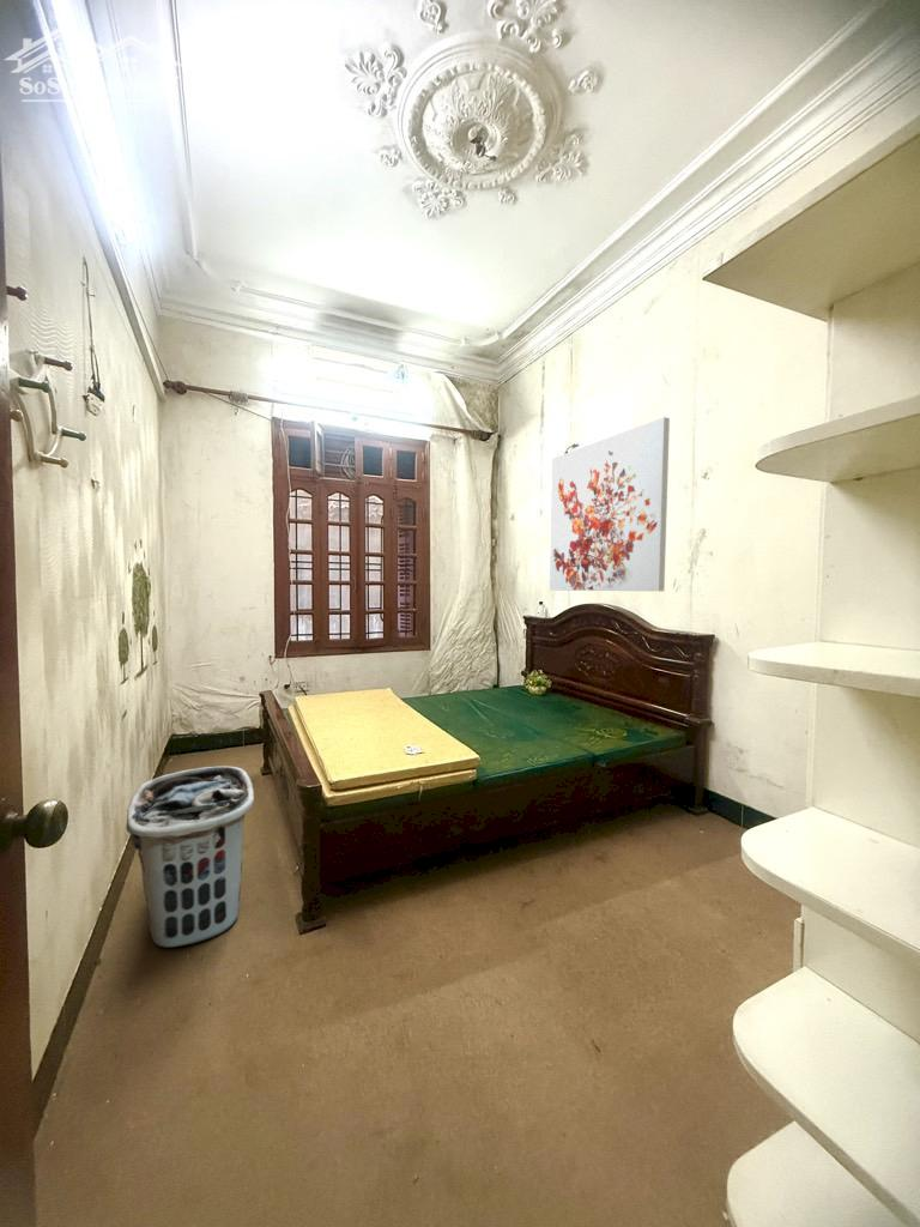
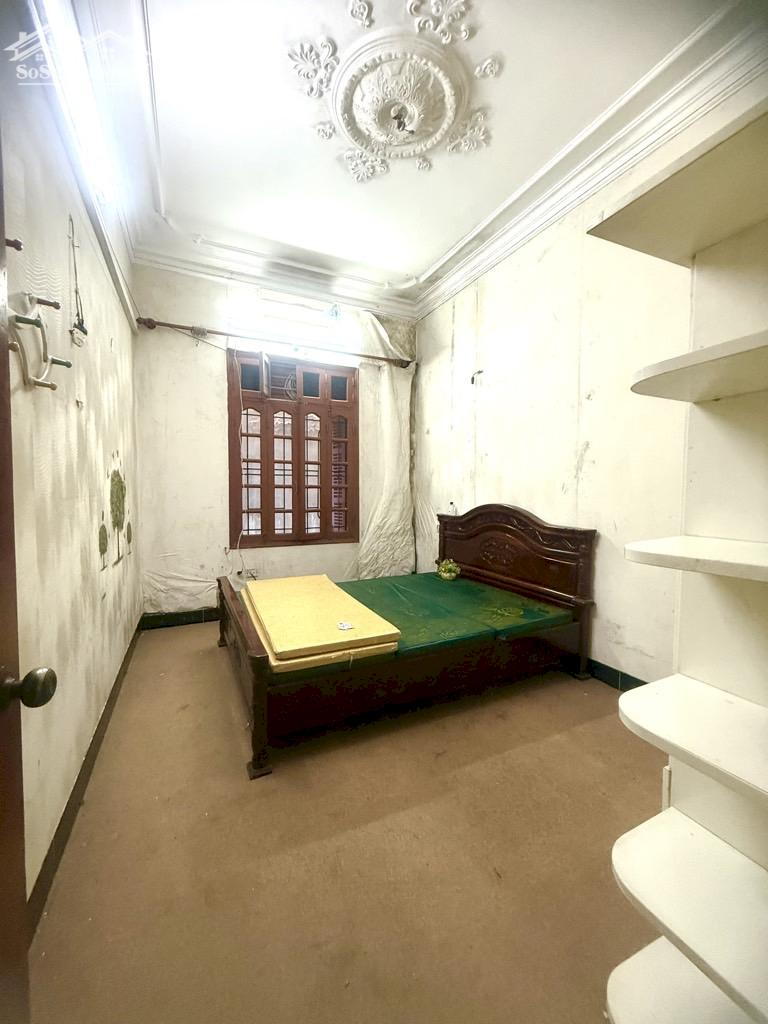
- wall art (600, 516)
- clothes hamper (194, 839)
